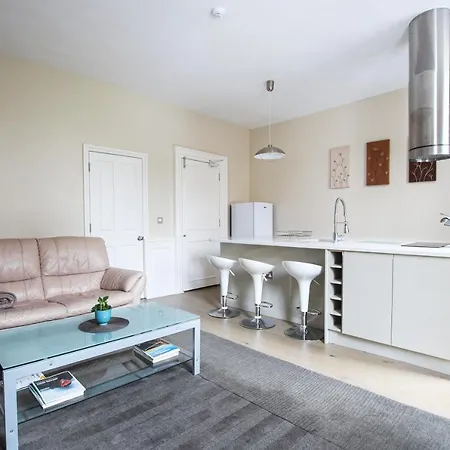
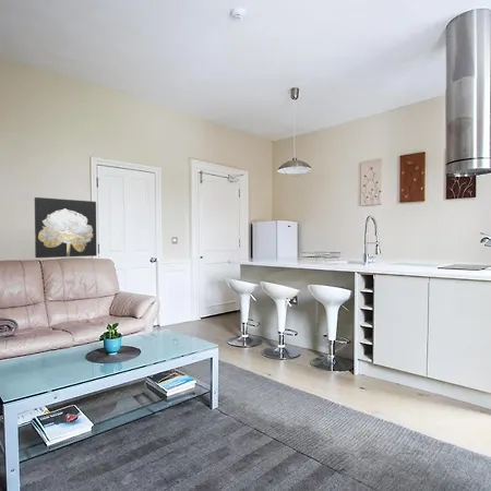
+ wall art (67, 228)
